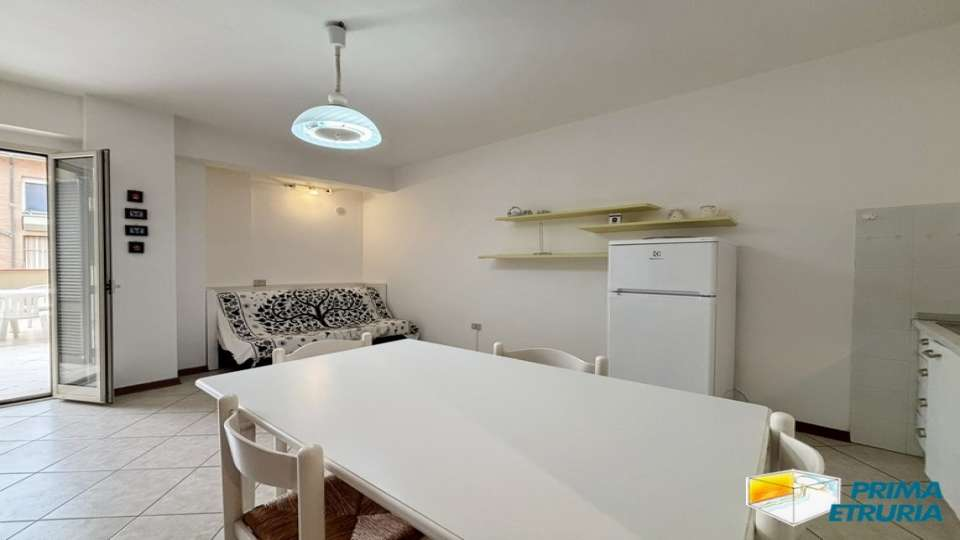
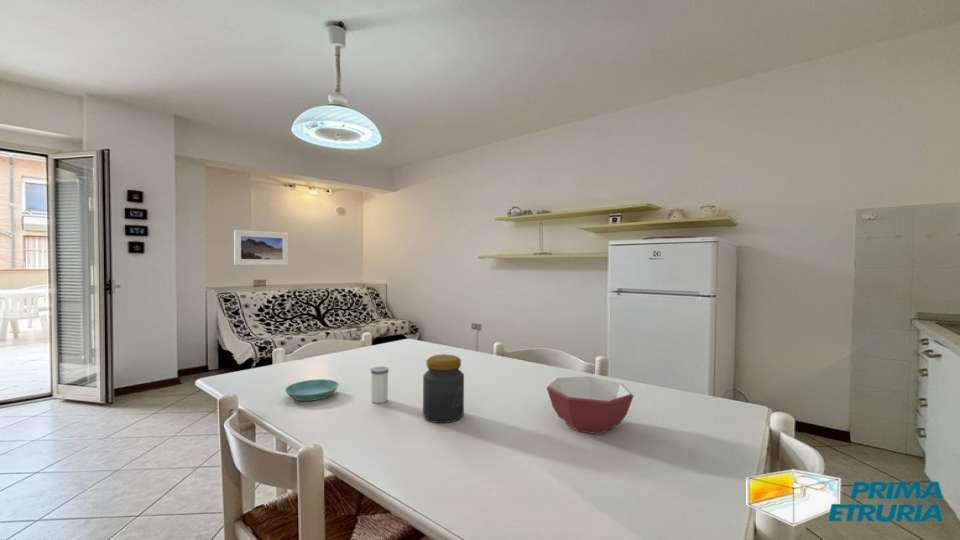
+ jar (443, 386)
+ saucer (312, 390)
+ bowl (588, 405)
+ salt shaker (379, 384)
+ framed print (262, 248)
